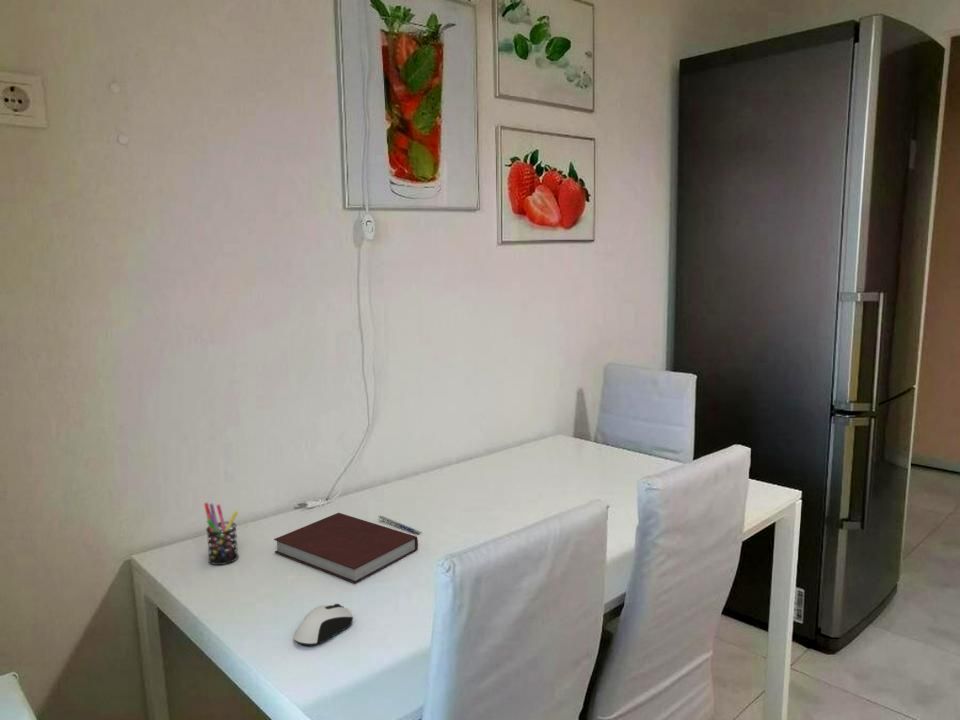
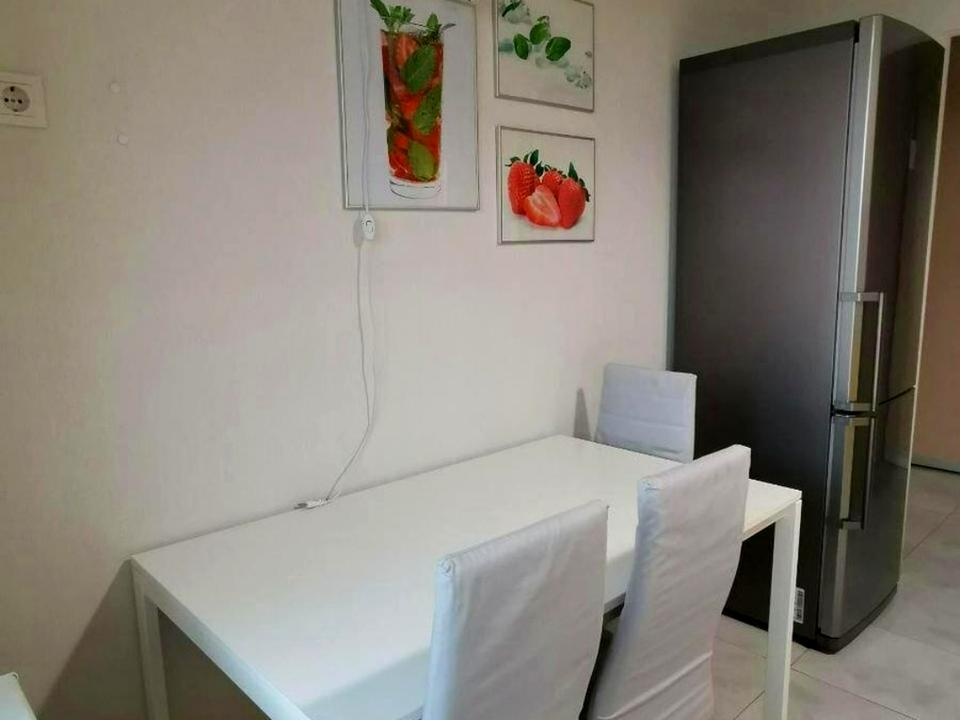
- pen (398, 524)
- notebook (346, 544)
- computer mouse (322, 620)
- pen holder (218, 532)
